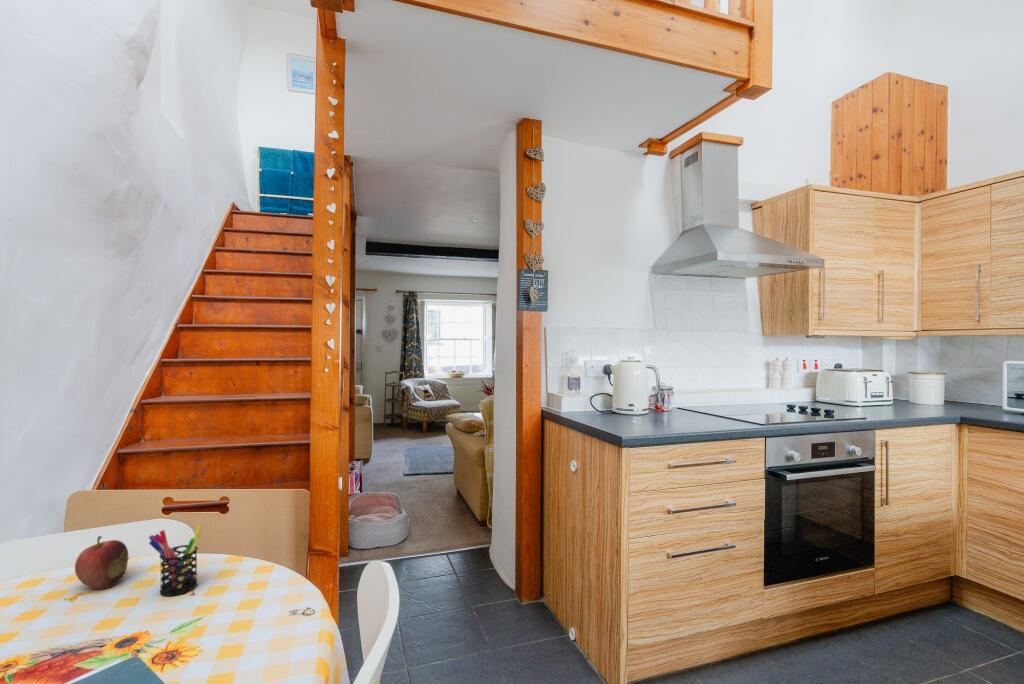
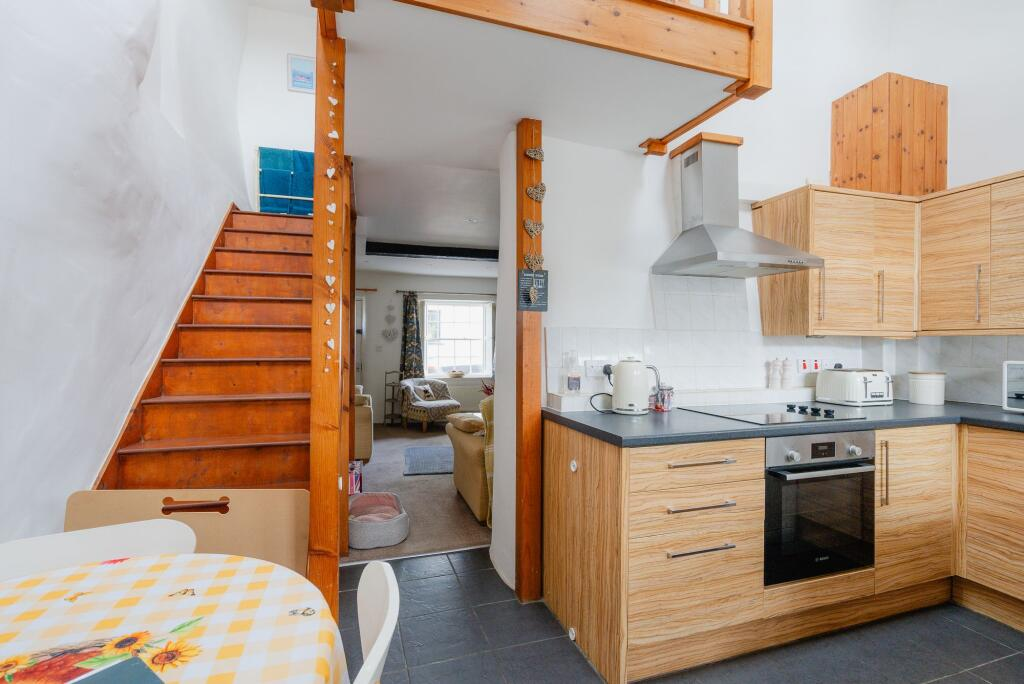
- pen holder (179, 557)
- fruit (101, 561)
